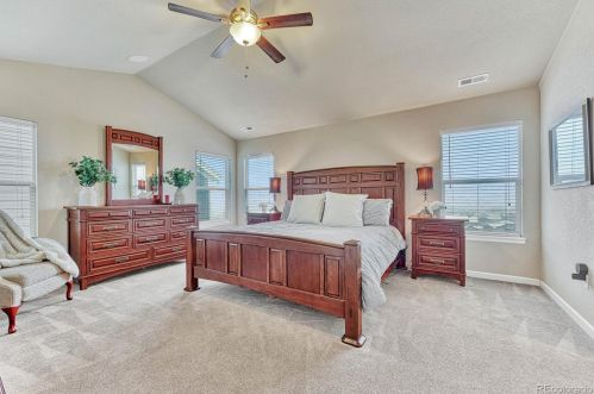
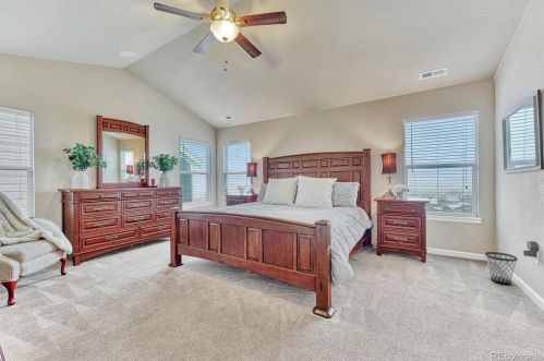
+ wastebasket (500, 268)
